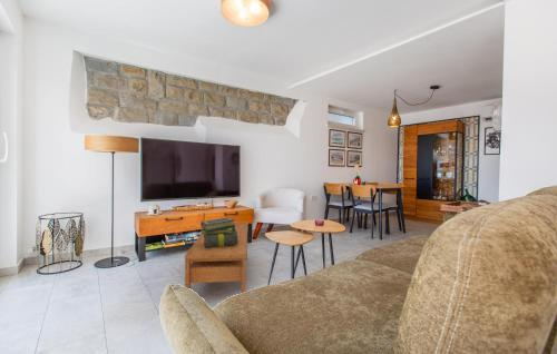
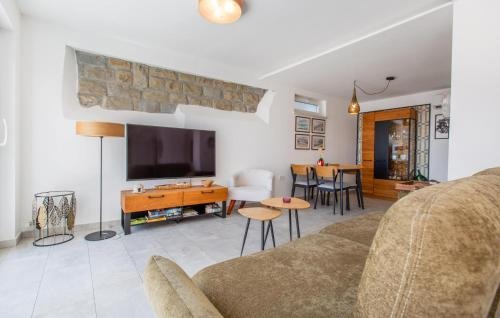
- coffee table (223, 256)
- stack of books (218, 232)
